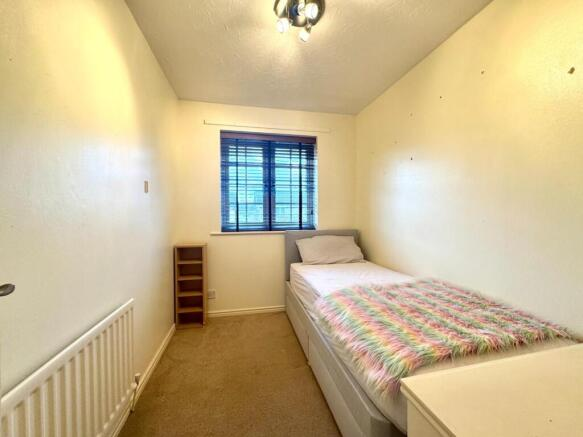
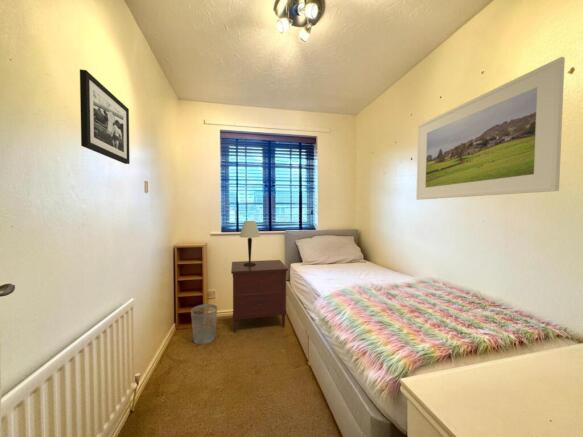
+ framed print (469, 148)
+ picture frame (108, 124)
+ dresser (258, 293)
+ wastebasket (204, 324)
+ table lamp (249, 242)
